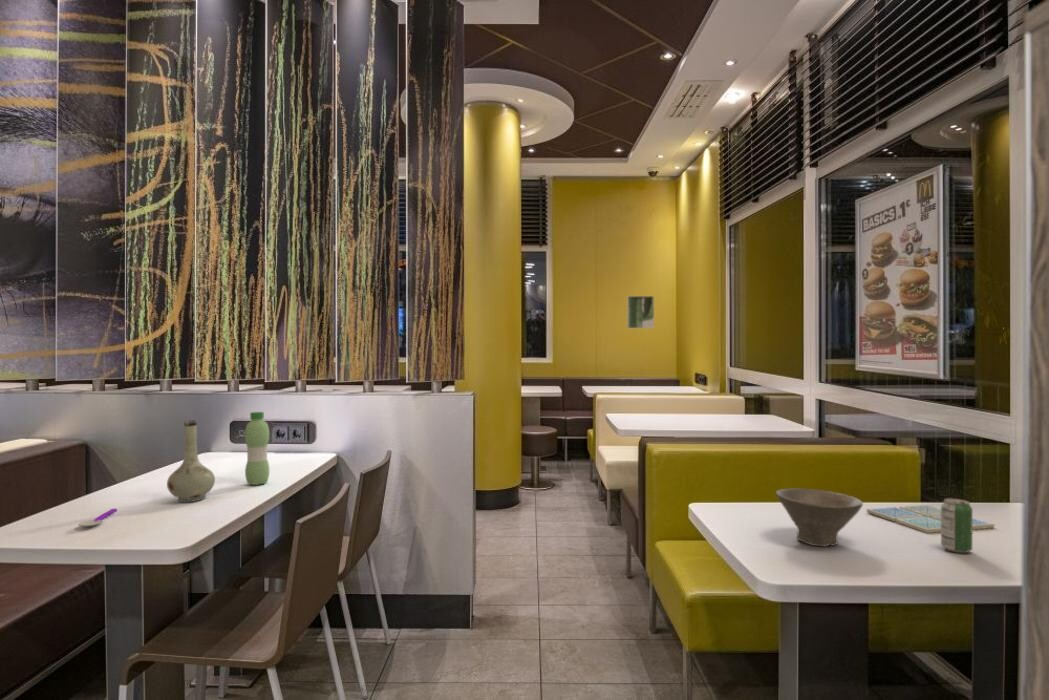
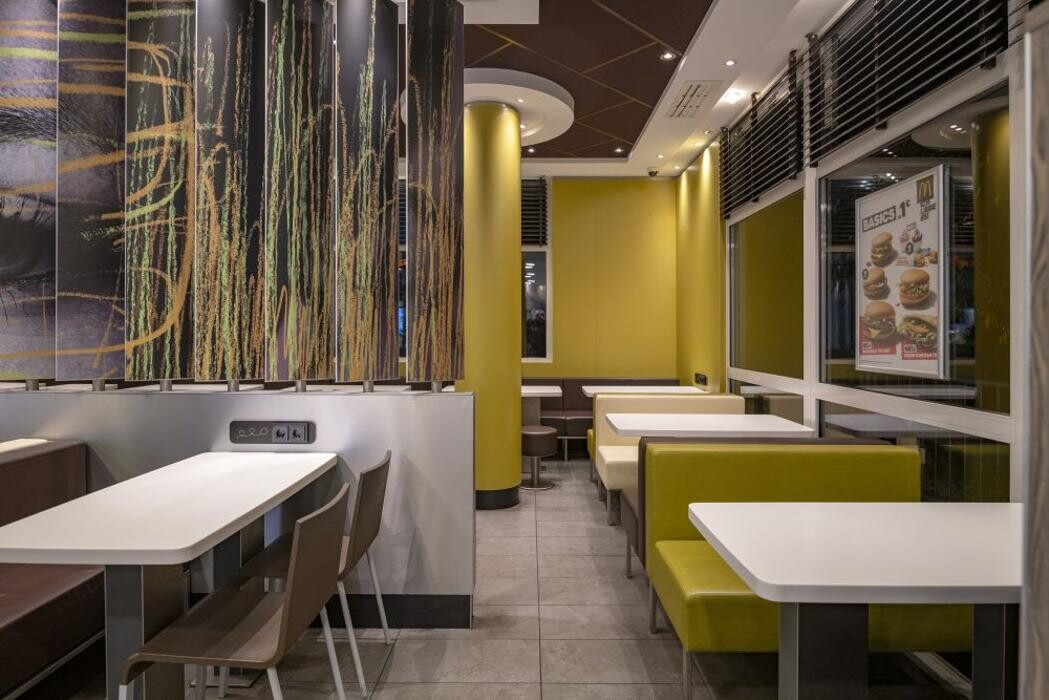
- water bottle (257, 448)
- vase (191, 460)
- bowl (818, 517)
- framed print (640, 312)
- beverage can (956, 524)
- drink coaster (927, 517)
- spoon (100, 517)
